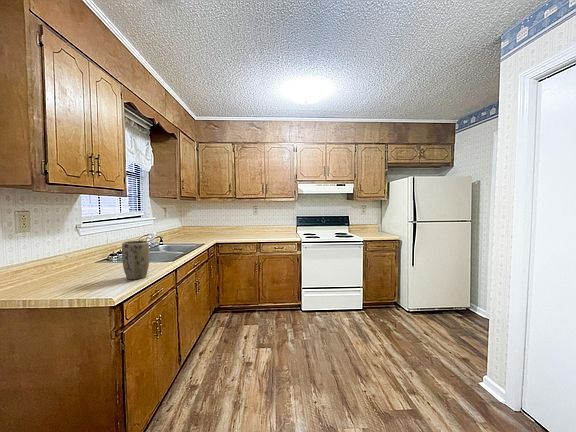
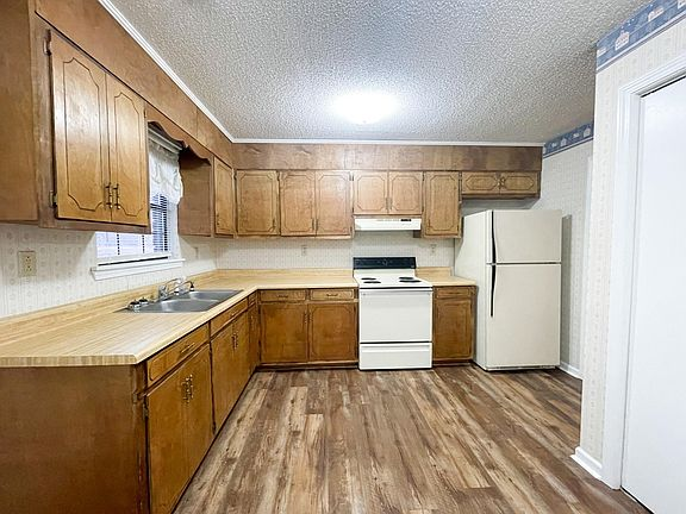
- plant pot (136, 259)
